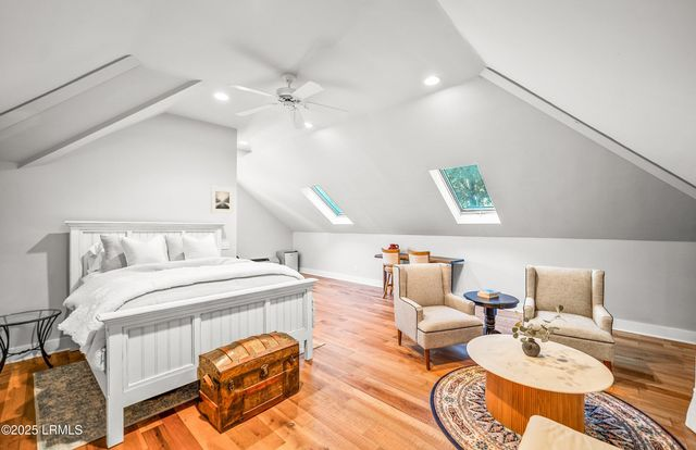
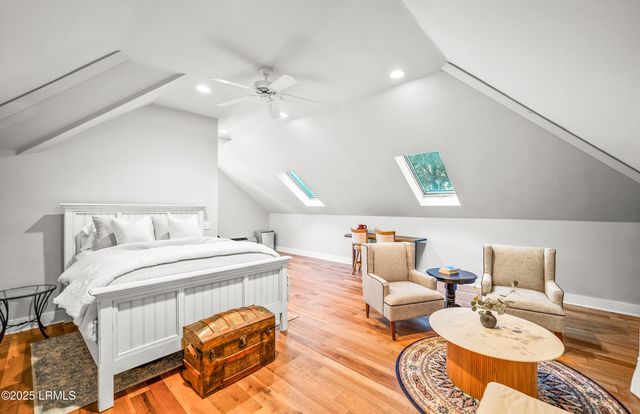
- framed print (222, 200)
